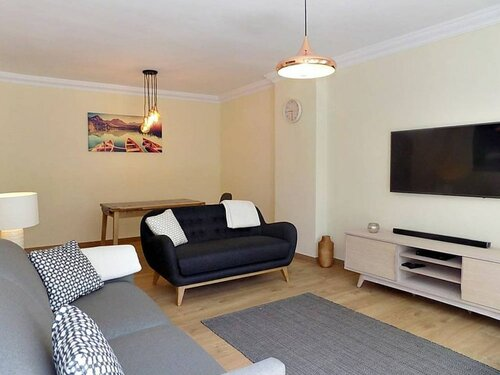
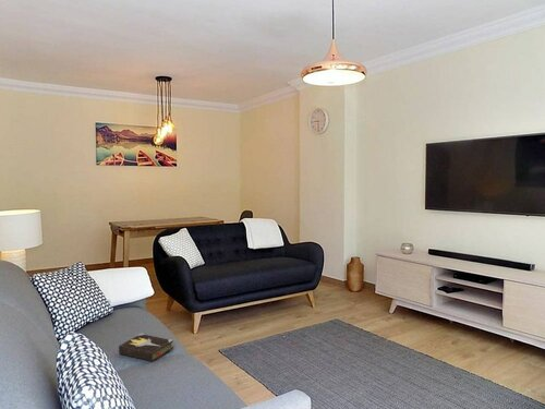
+ hardback book (146, 346)
